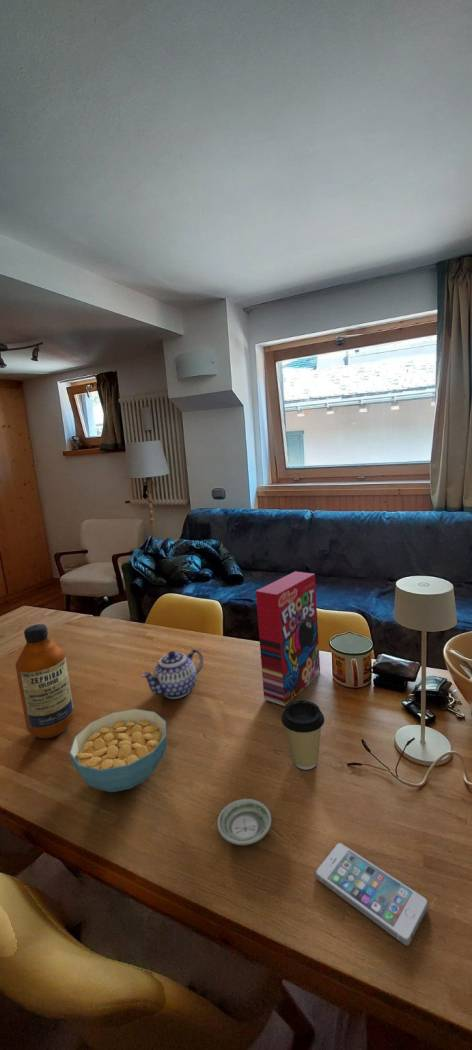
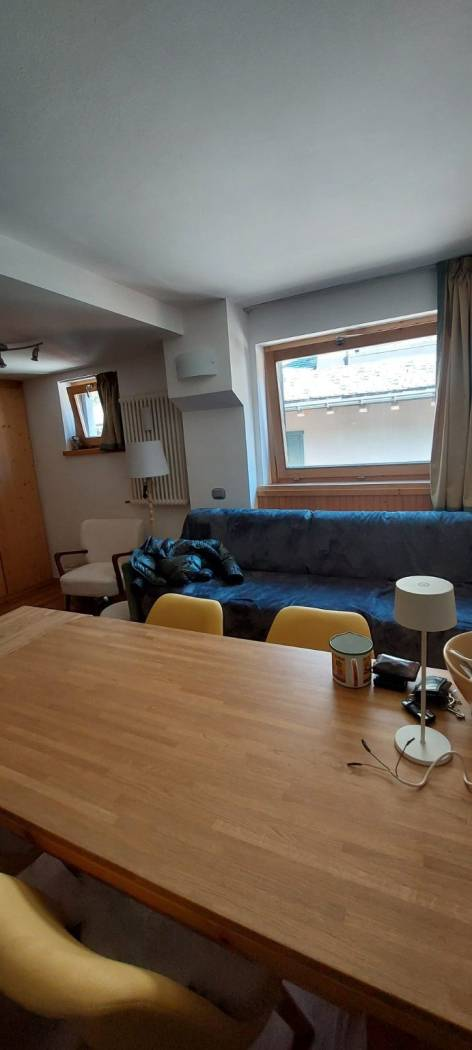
- saucer (244, 824)
- smartphone (369, 888)
- cereal box (290, 634)
- teapot (174, 671)
- coffee cup (303, 736)
- cereal bowl (122, 757)
- bottle (44, 679)
